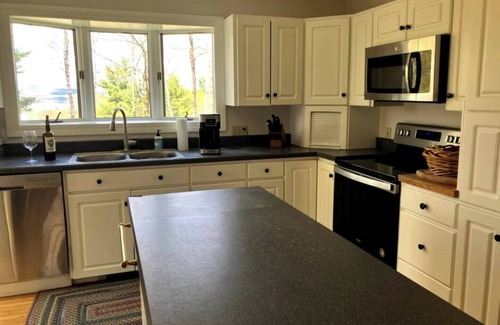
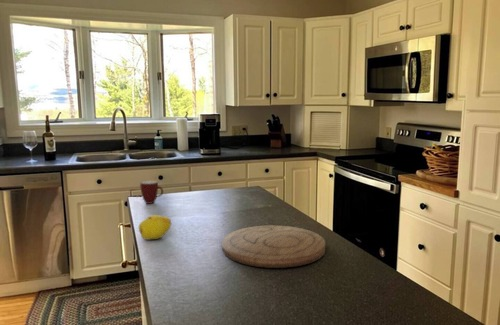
+ cutting board (273, 243)
+ fruit (156, 226)
+ mug (152, 192)
